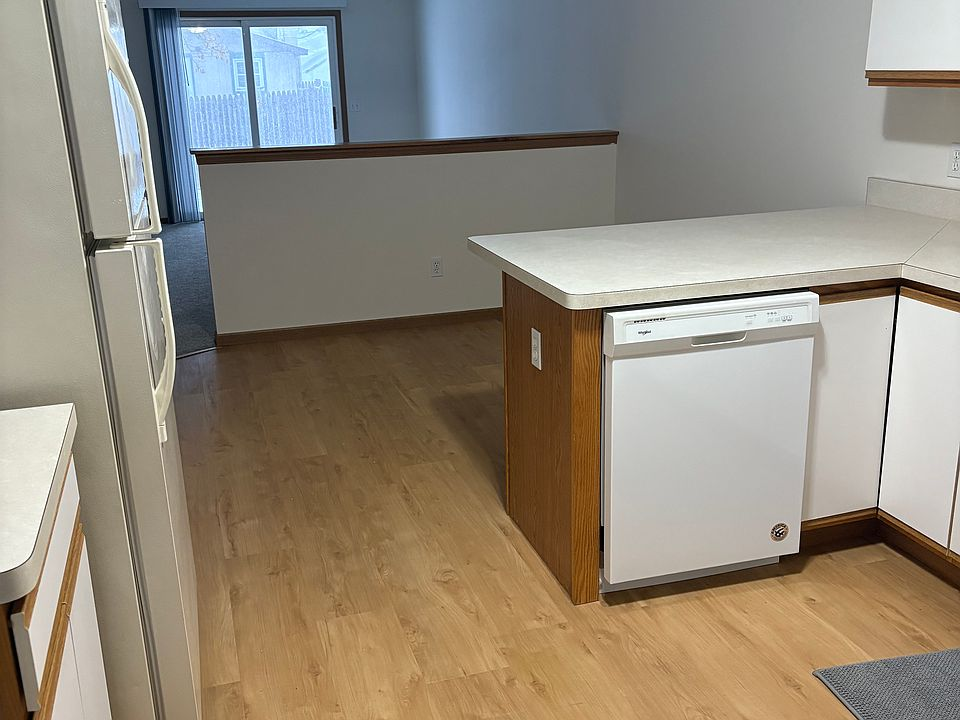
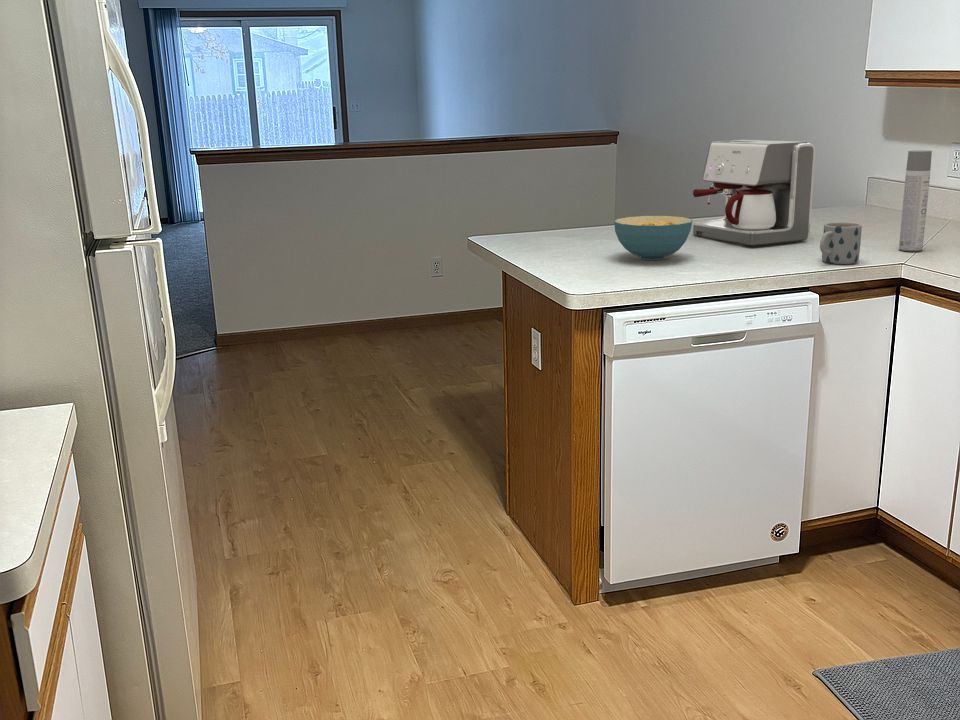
+ cereal bowl (652, 239)
+ spray bottle (915, 200)
+ mug (837, 243)
+ coffee maker (751, 190)
